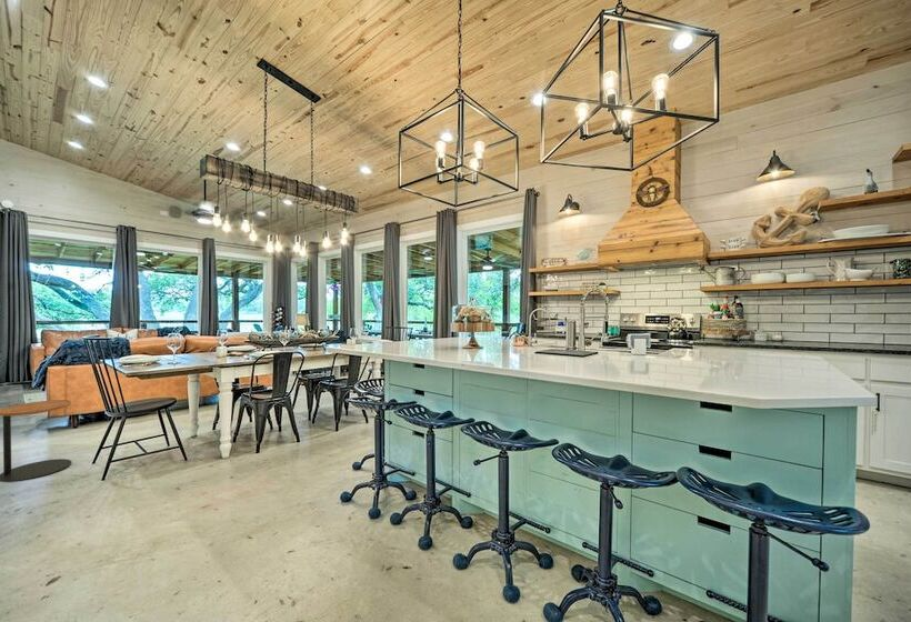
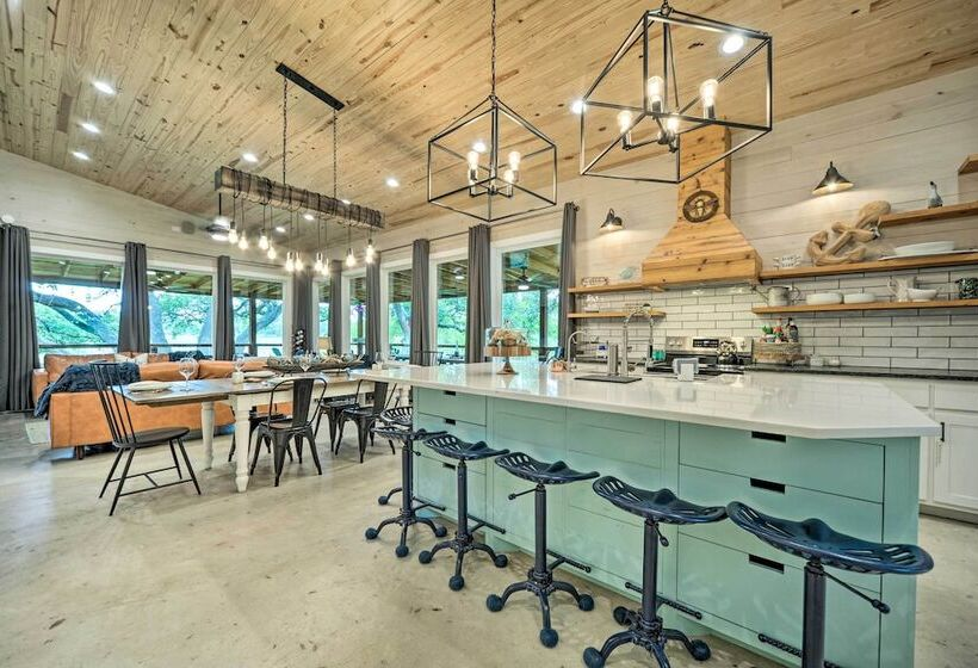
- side table (40, 461)
